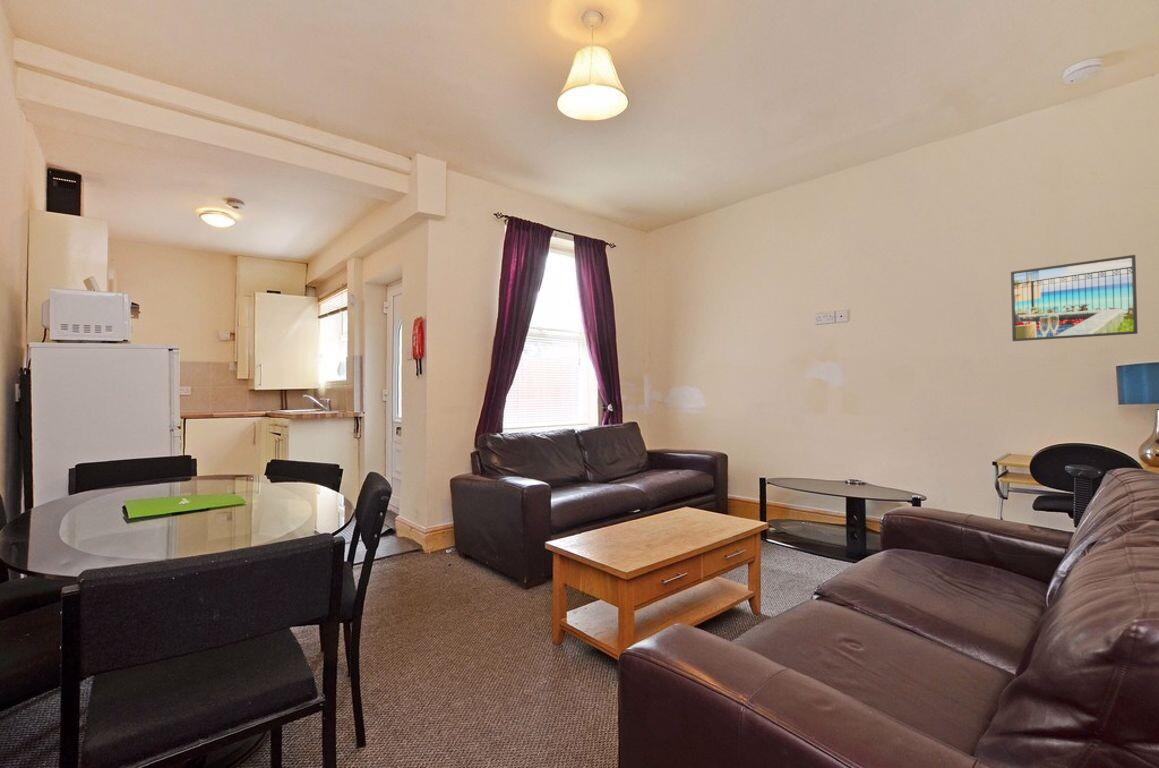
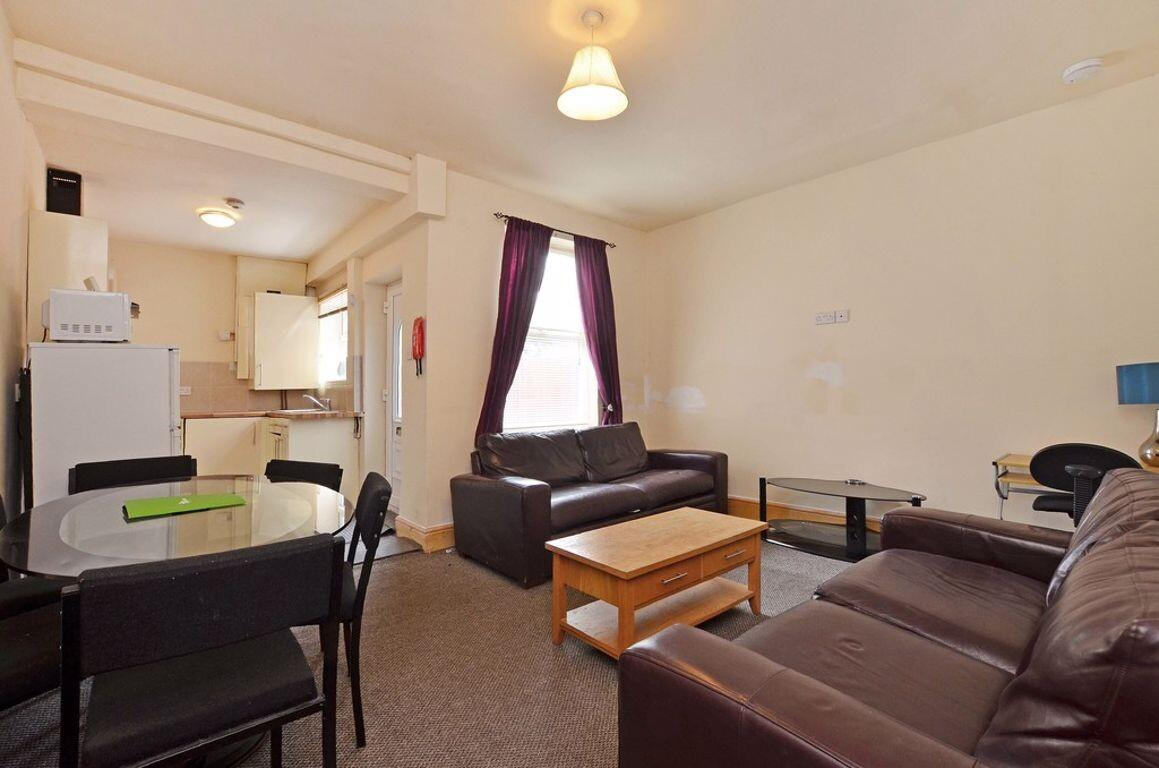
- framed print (1070, 300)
